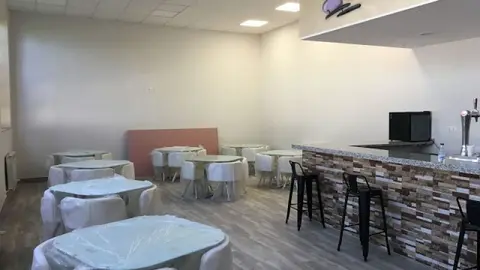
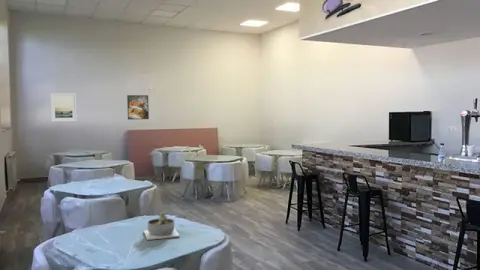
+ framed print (138, 107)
+ succulent planter (161, 223)
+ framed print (63, 107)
